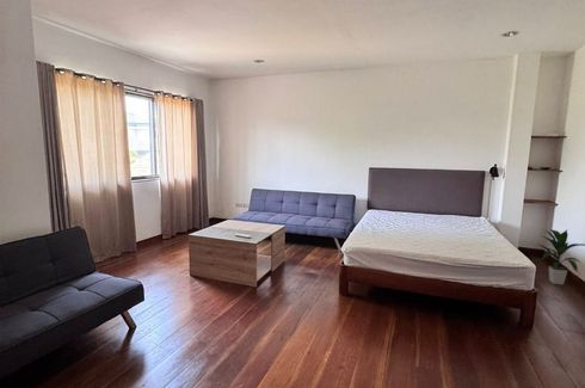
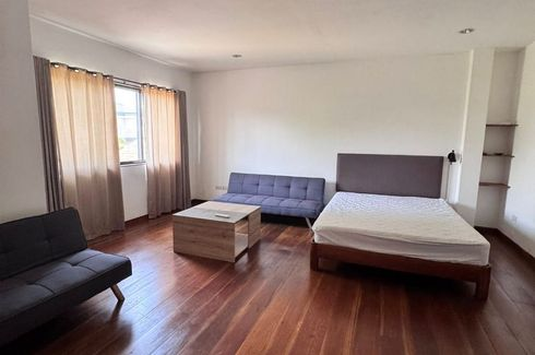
- indoor plant (555, 254)
